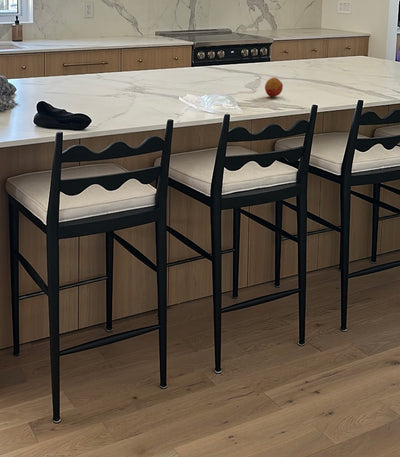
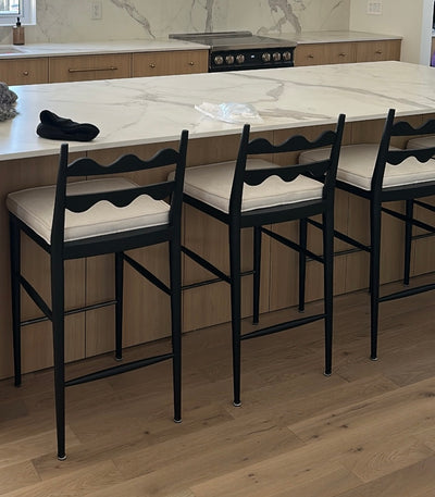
- fruit (273, 87)
